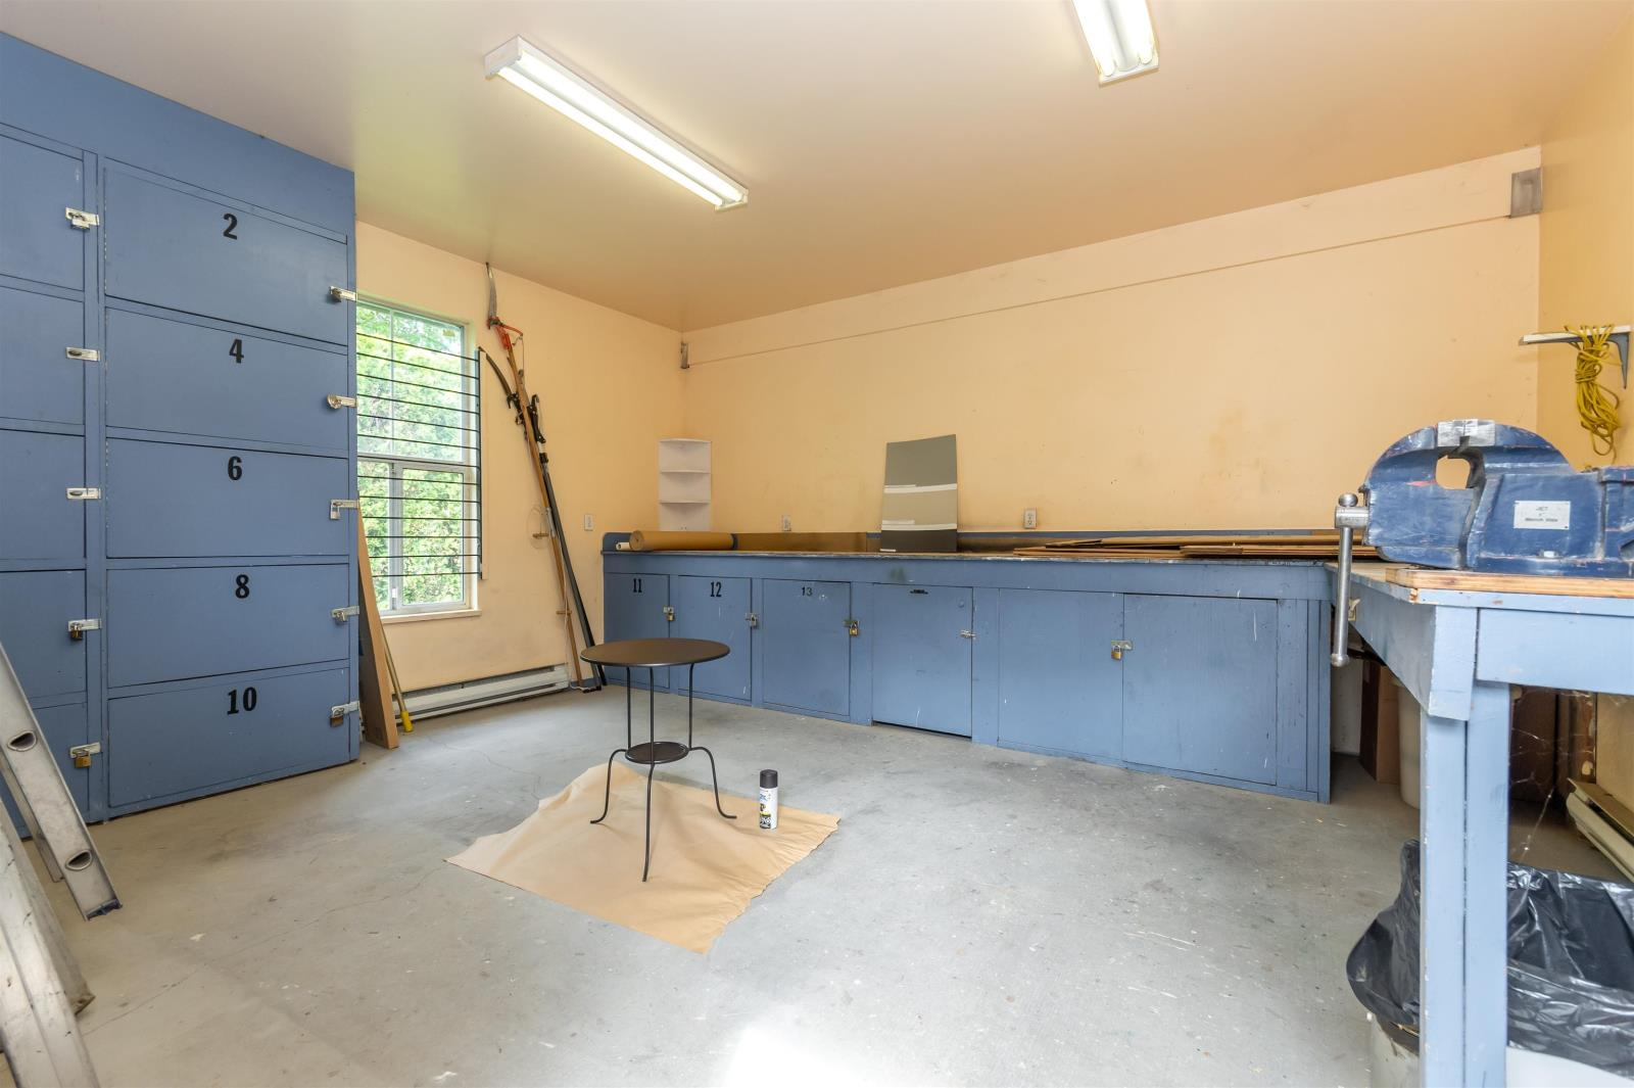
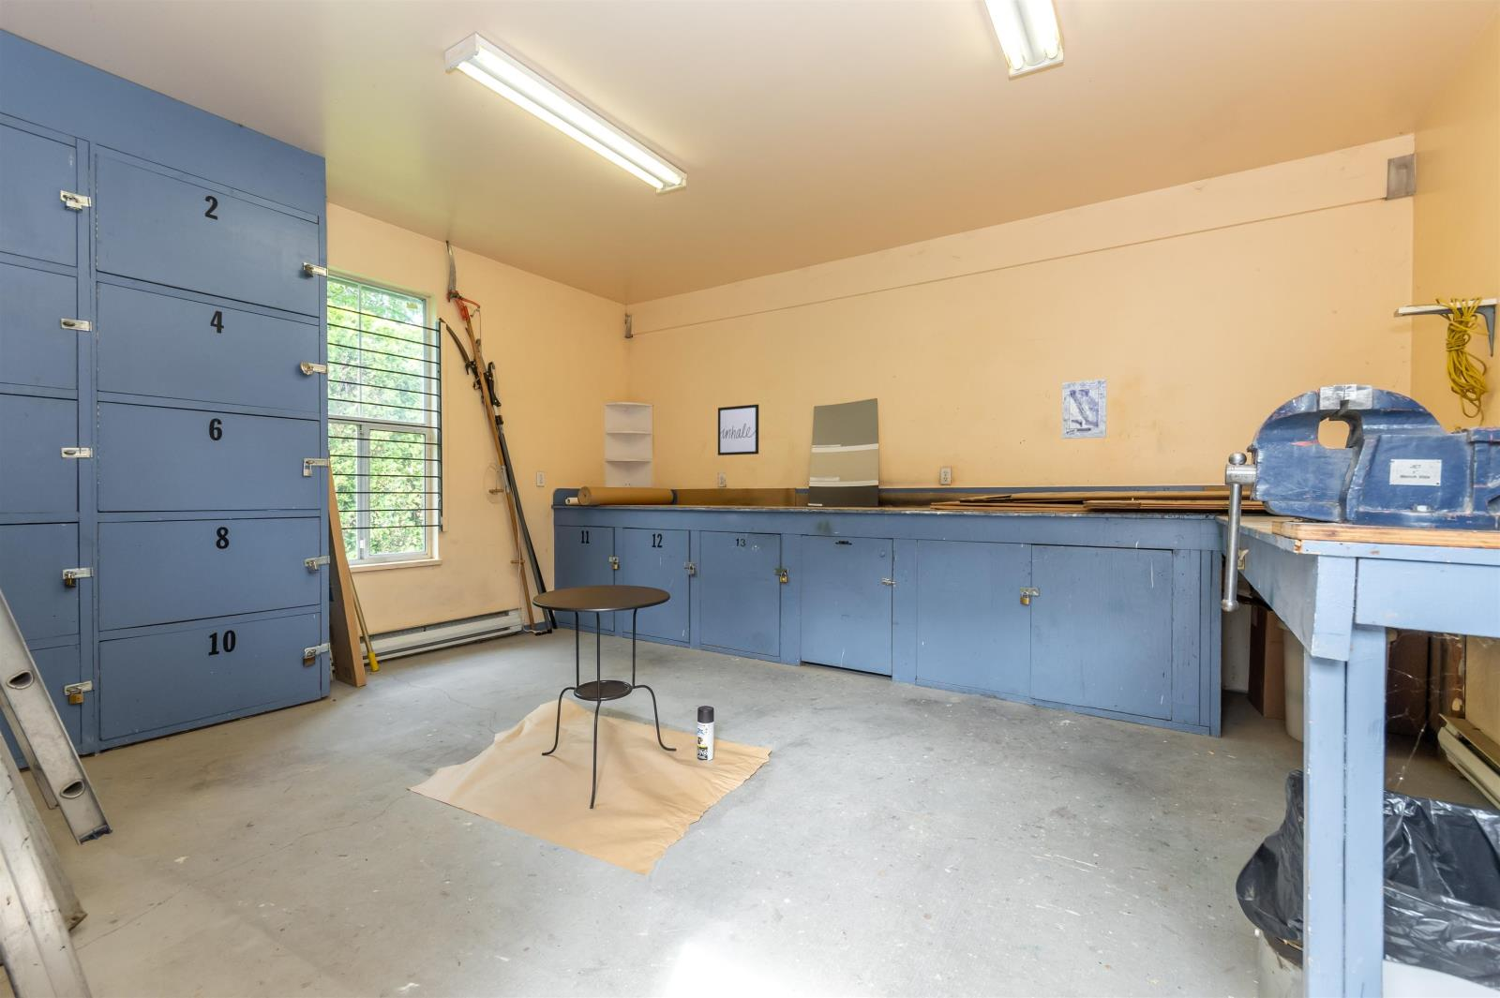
+ wall art (738, 430)
+ wall art (1083, 410)
